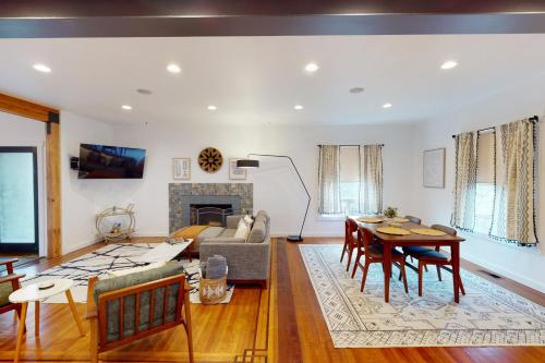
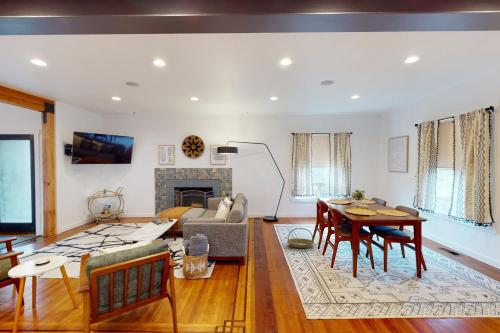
+ basket (300, 238)
